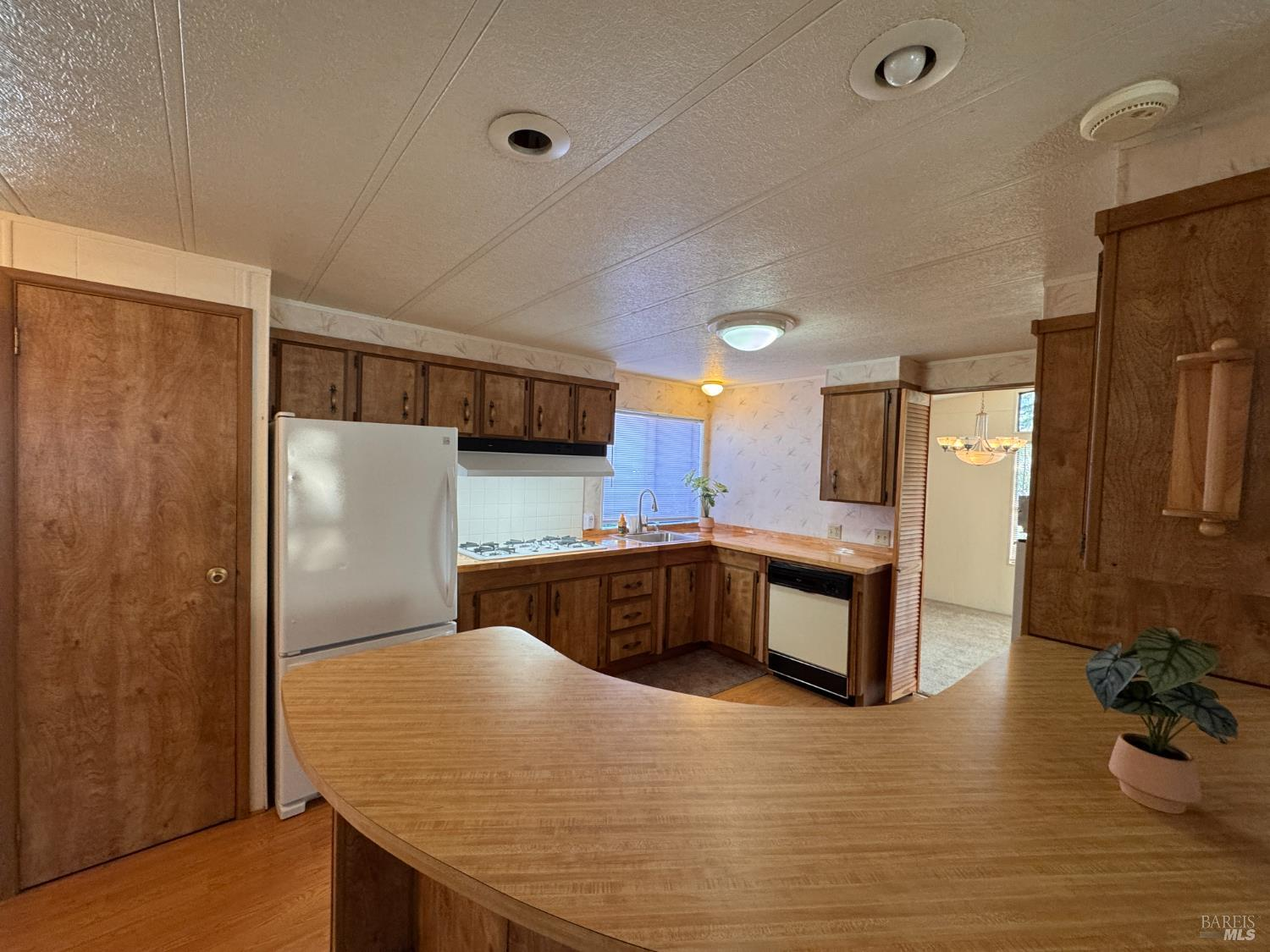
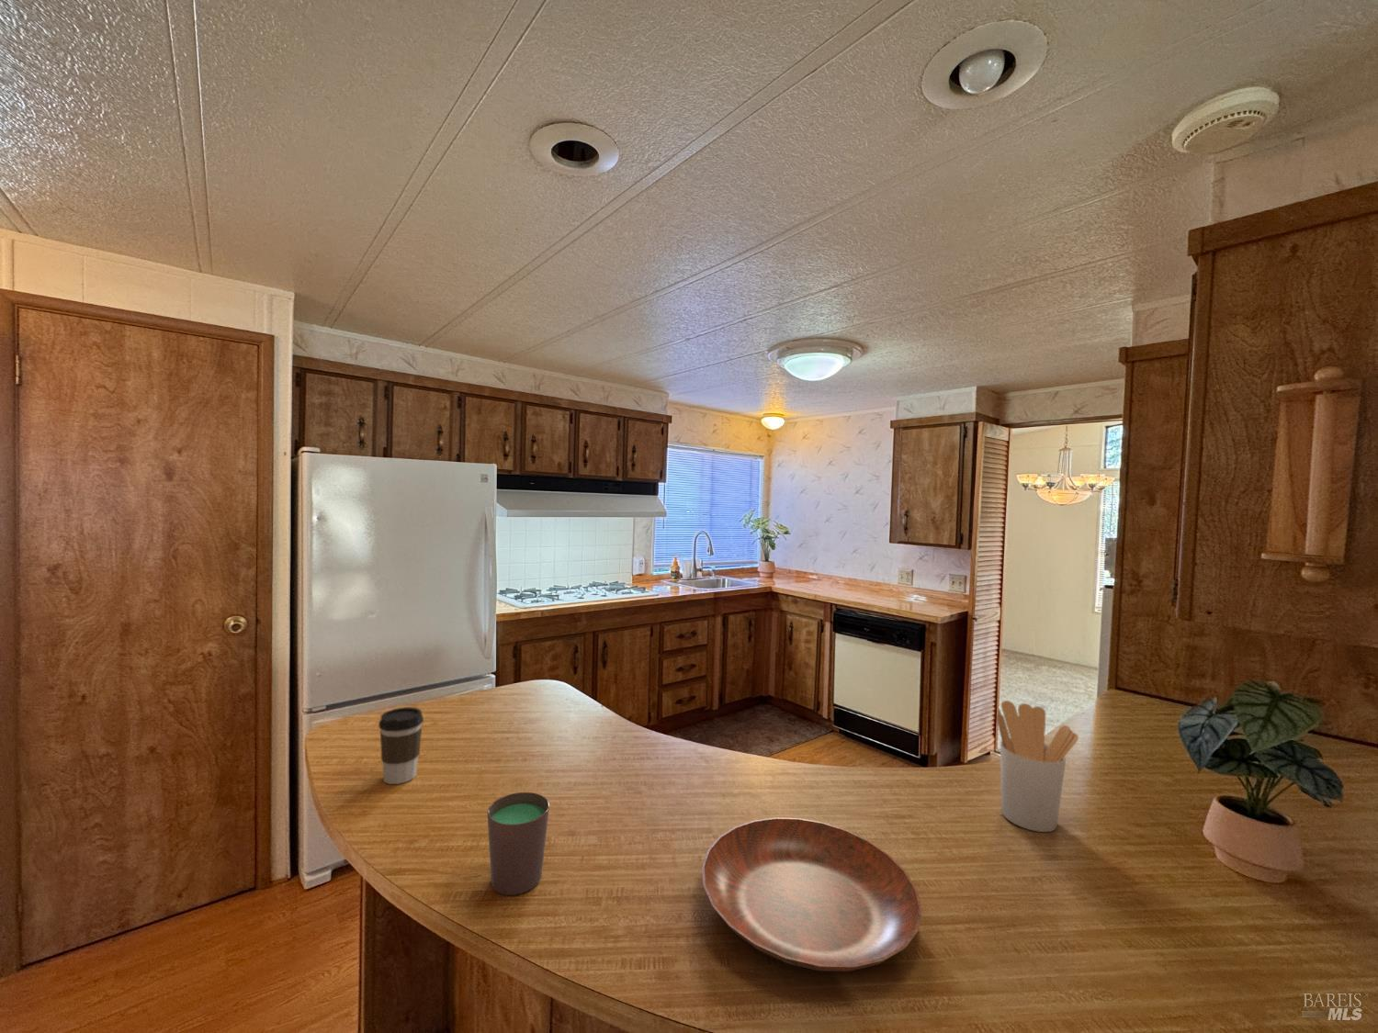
+ cup (518, 843)
+ bowl (806, 891)
+ coffee cup (400, 744)
+ utensil holder (1028, 761)
